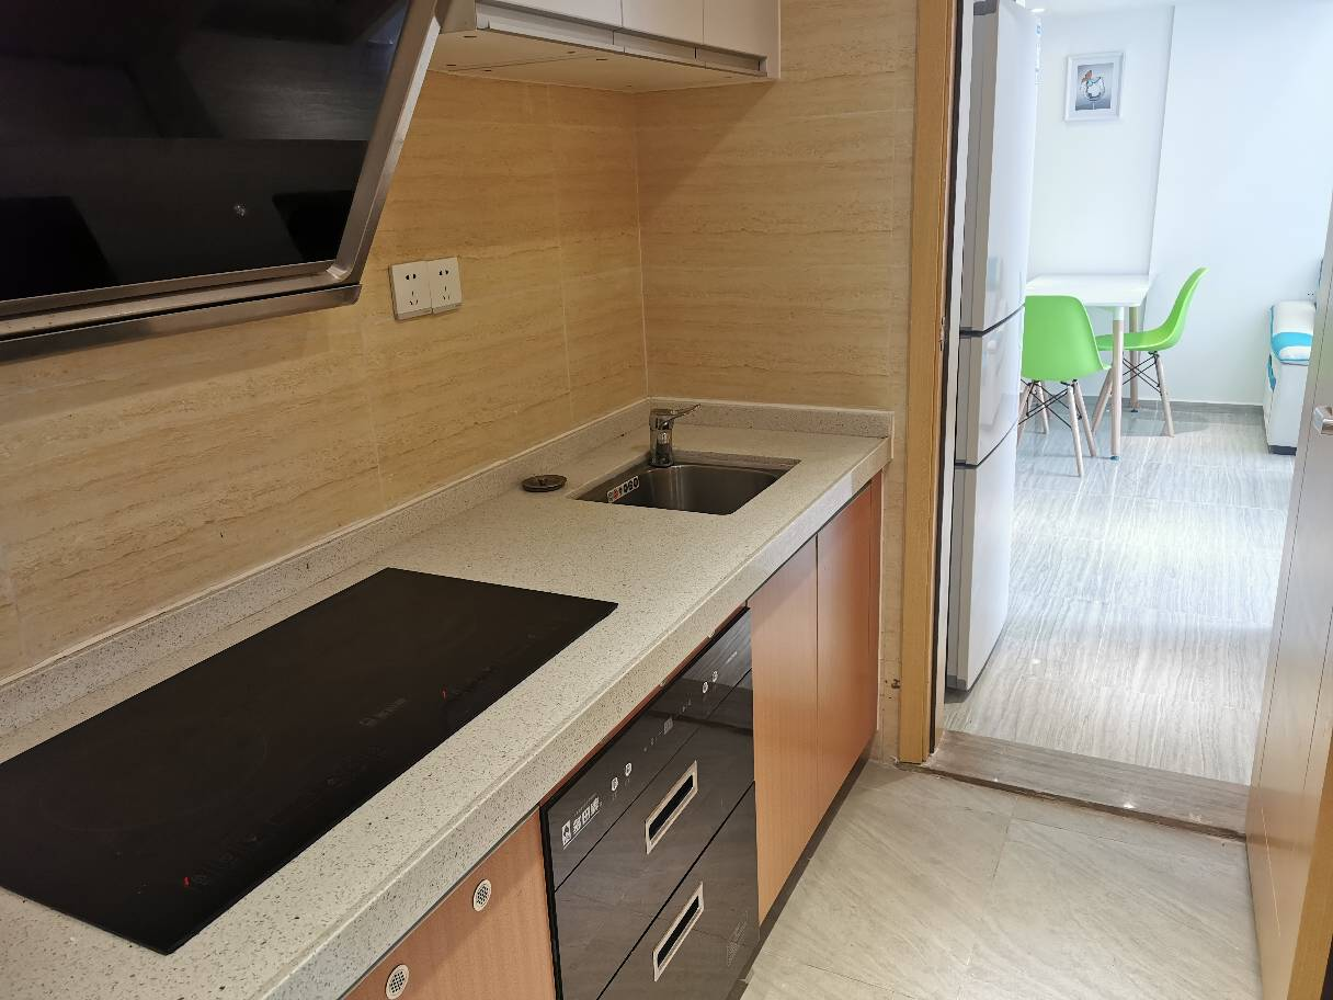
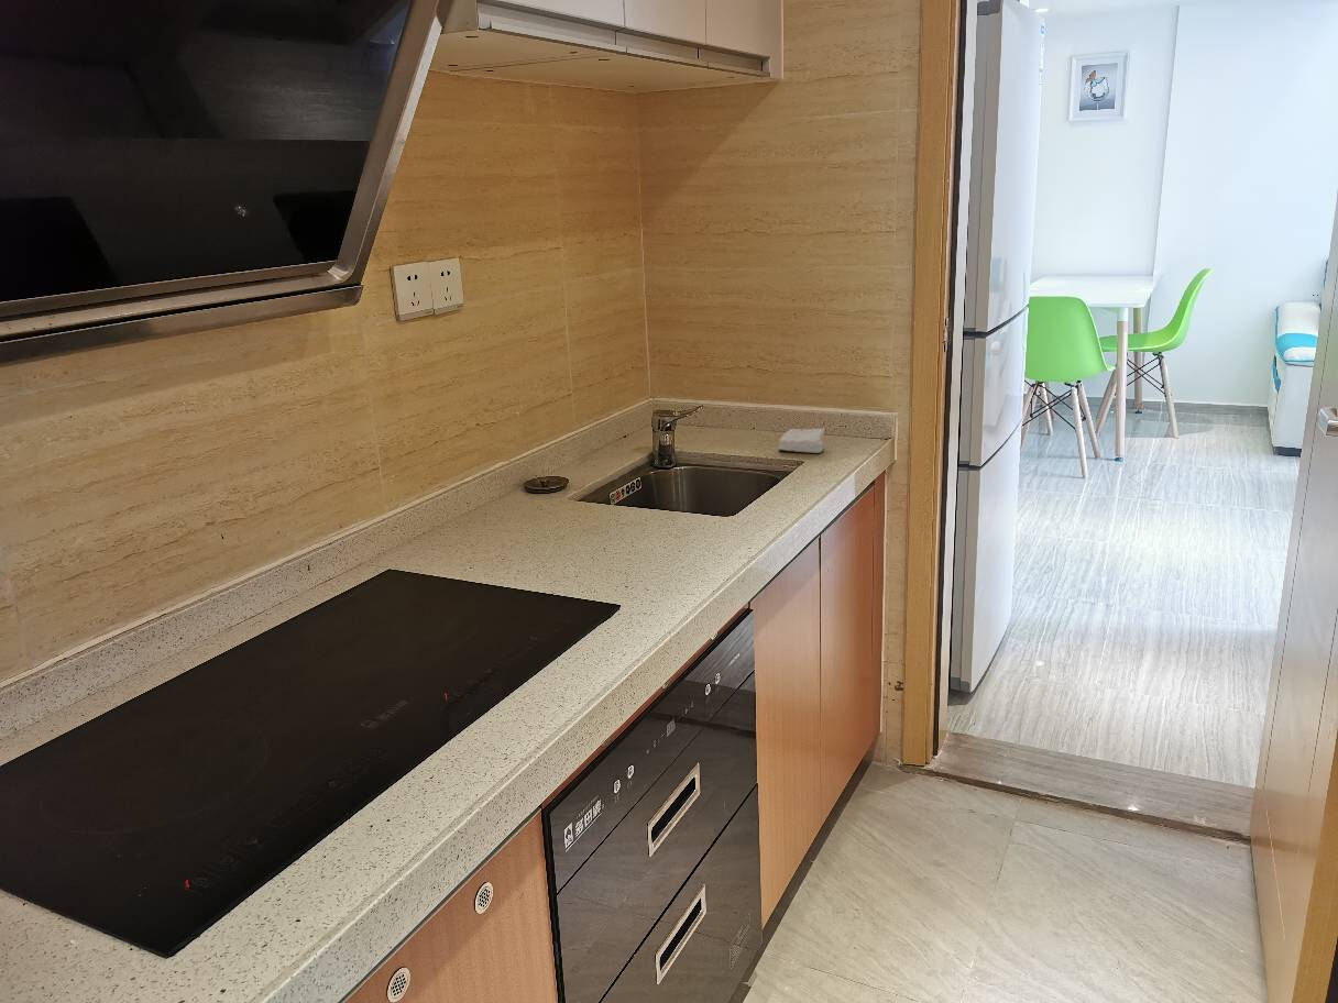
+ soap bar (801, 439)
